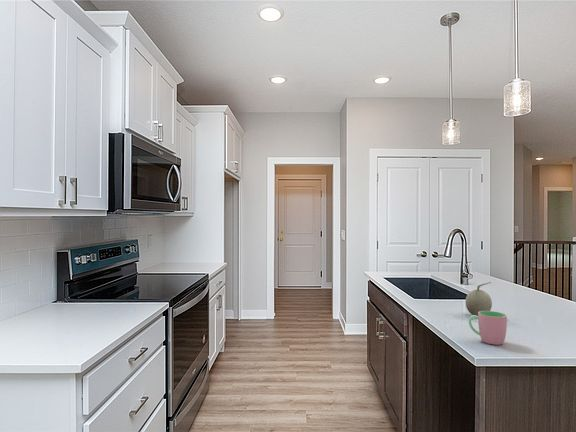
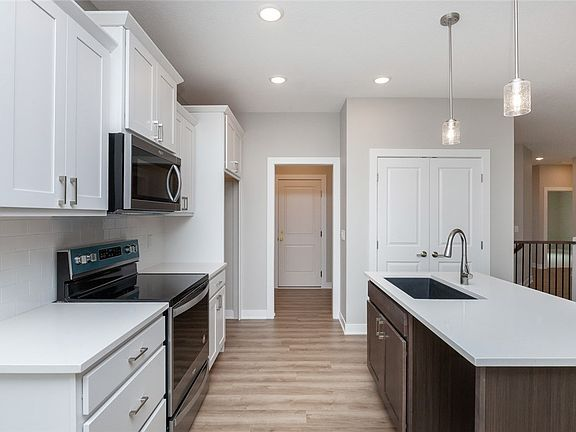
- cup (487, 327)
- fruit (478, 299)
